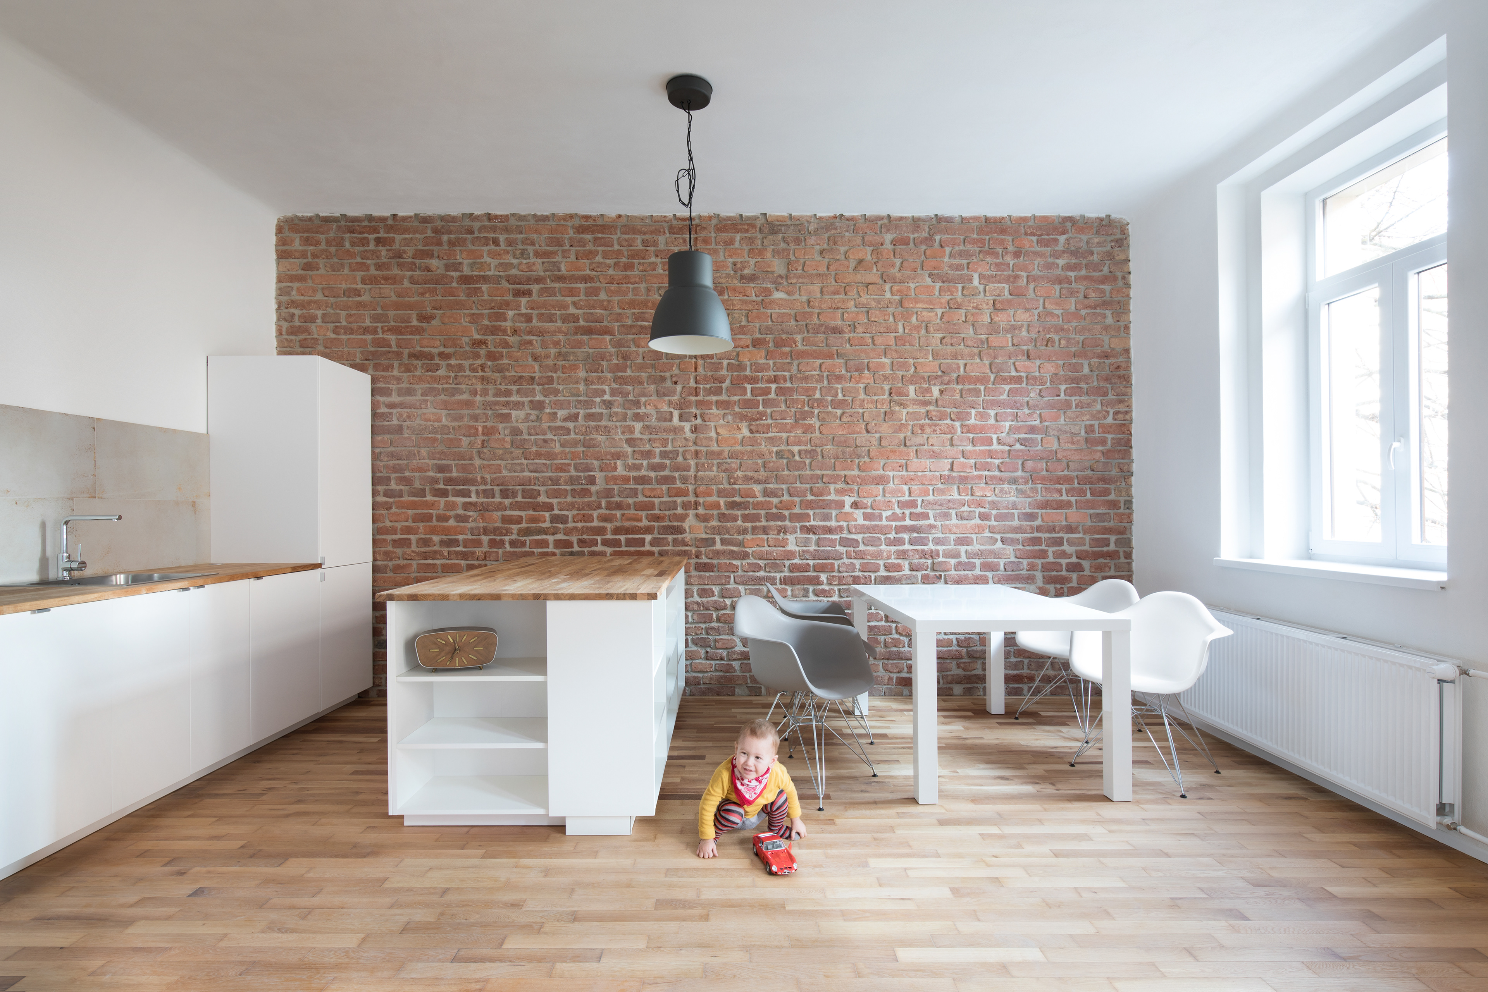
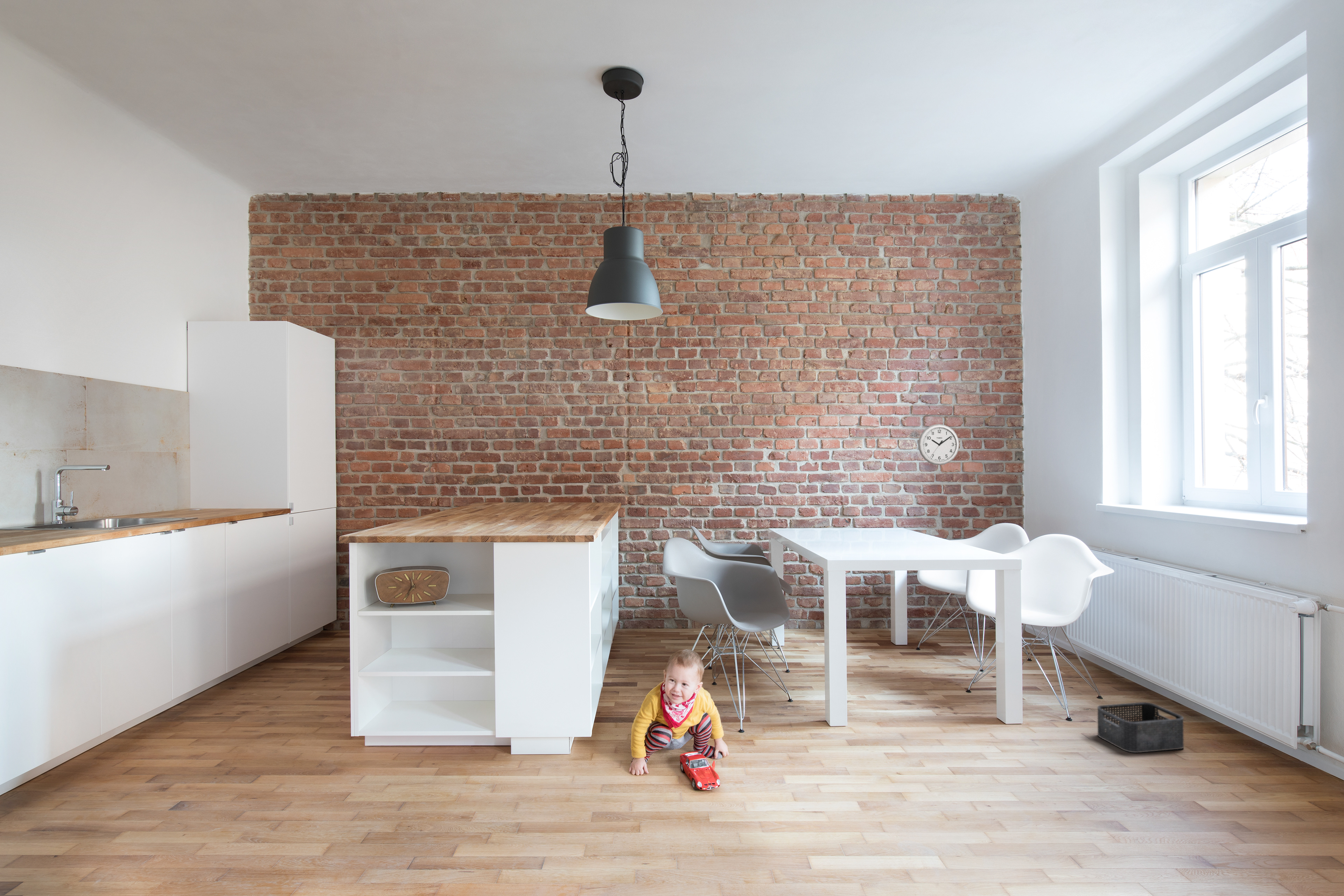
+ wall clock (939, 444)
+ storage bin (1140, 727)
